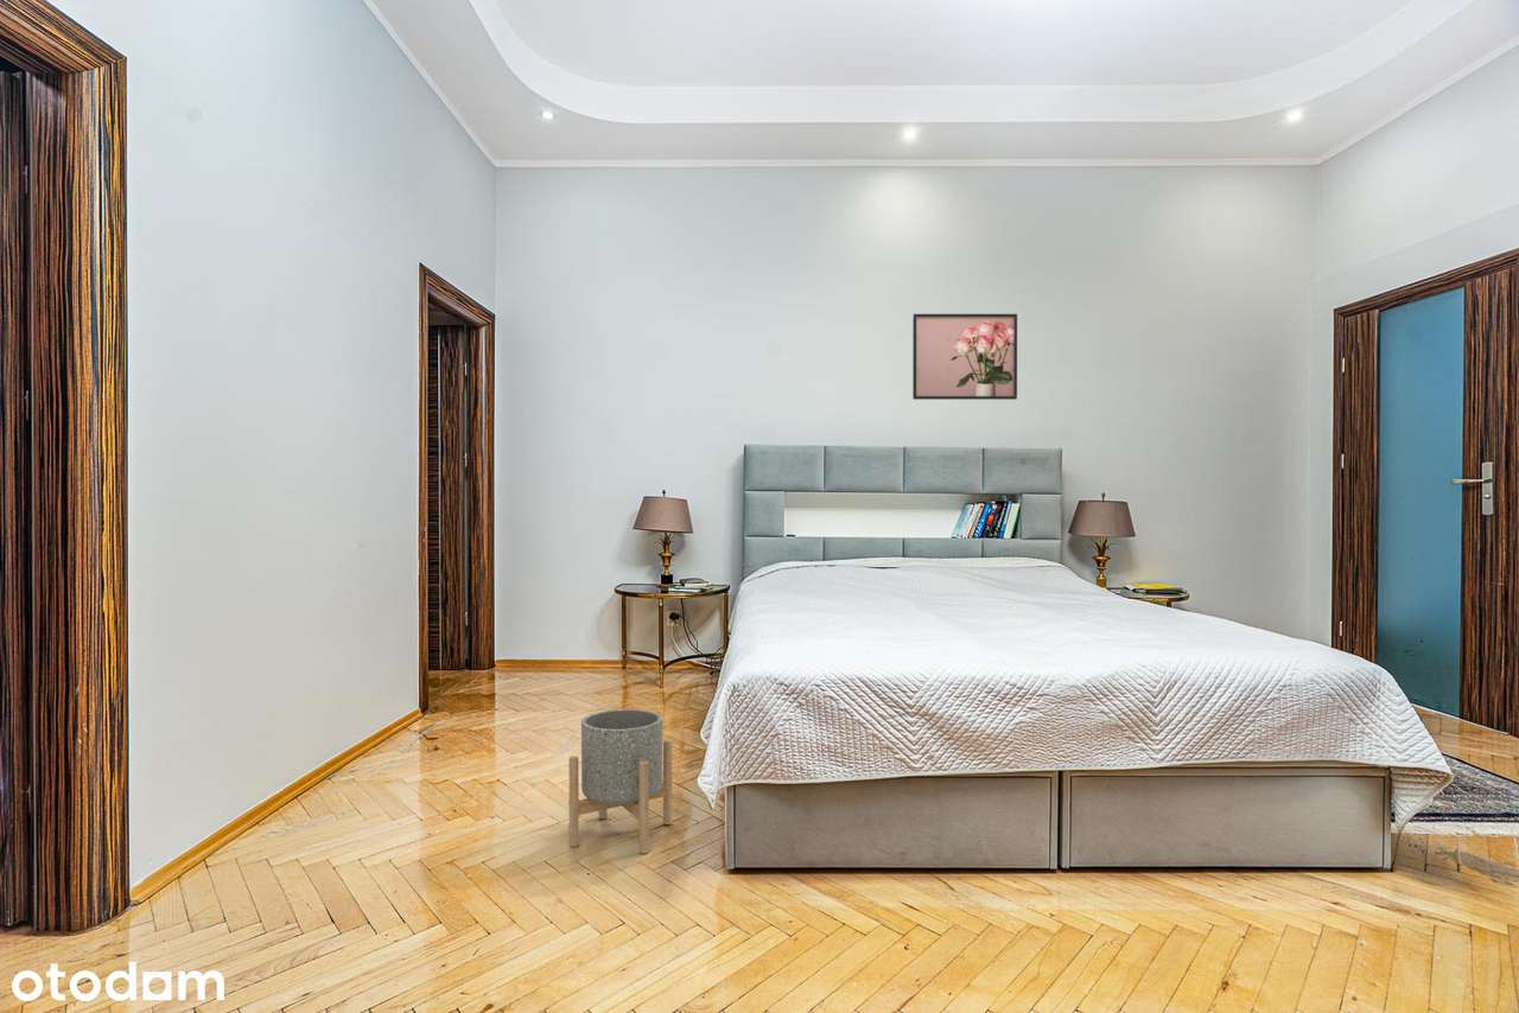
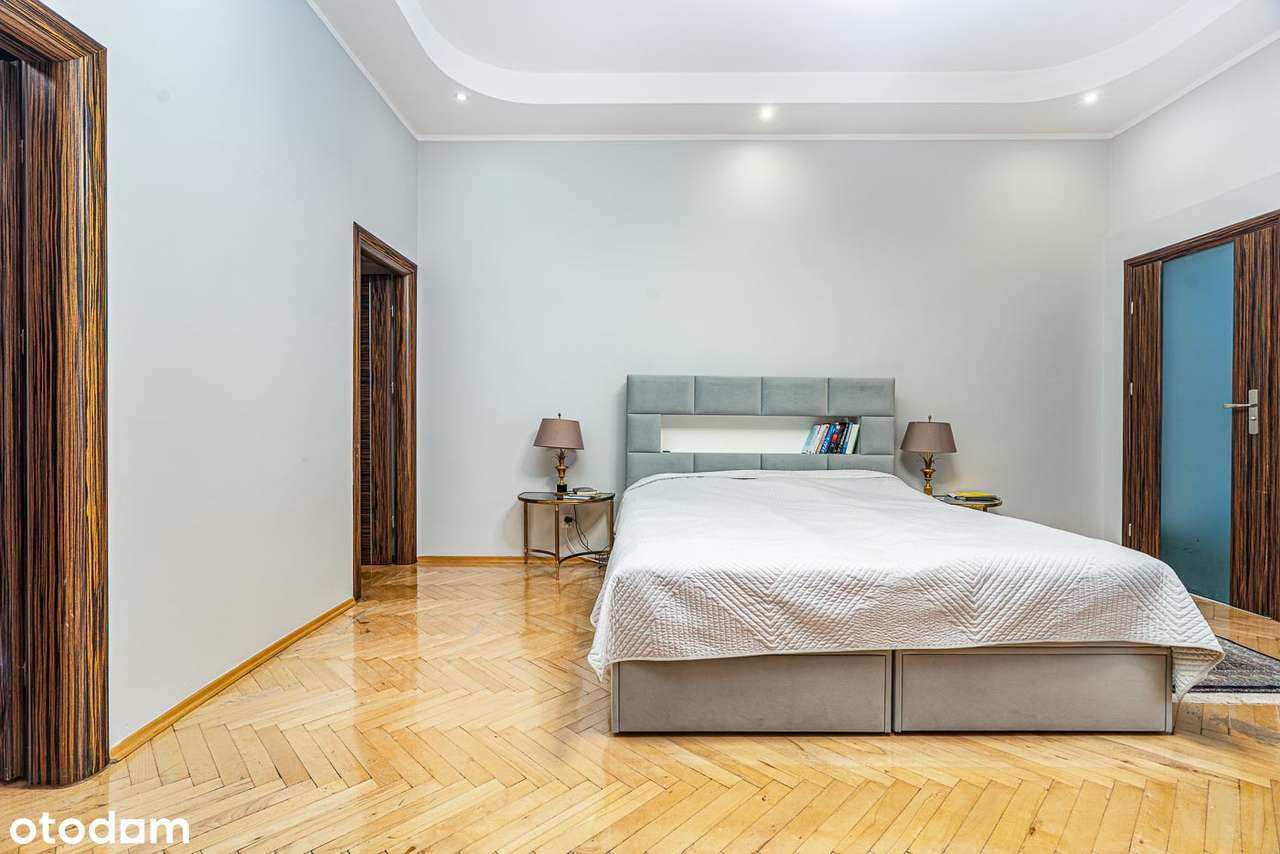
- planter (622, 776)
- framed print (965, 356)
